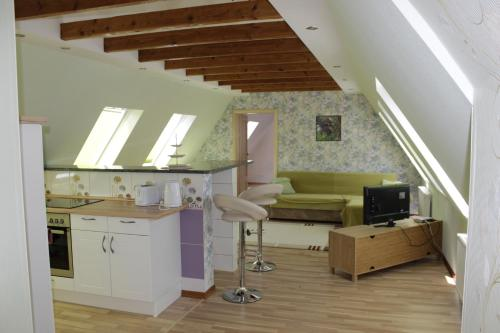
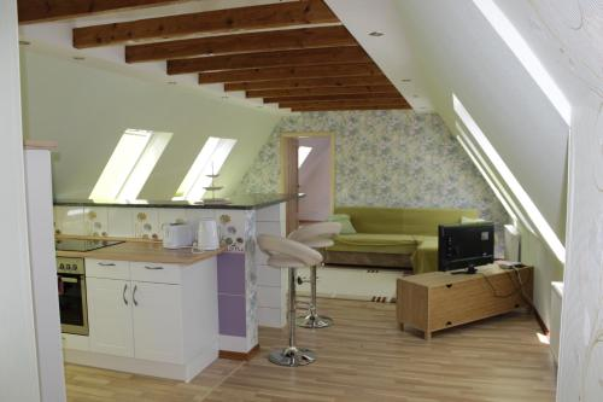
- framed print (328, 128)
